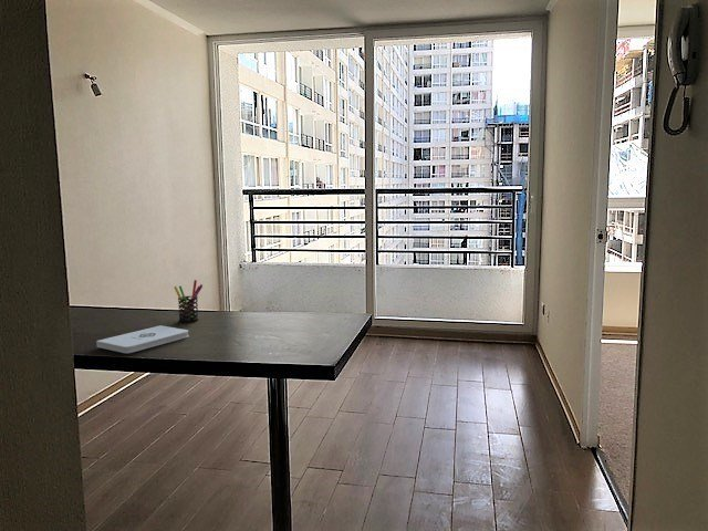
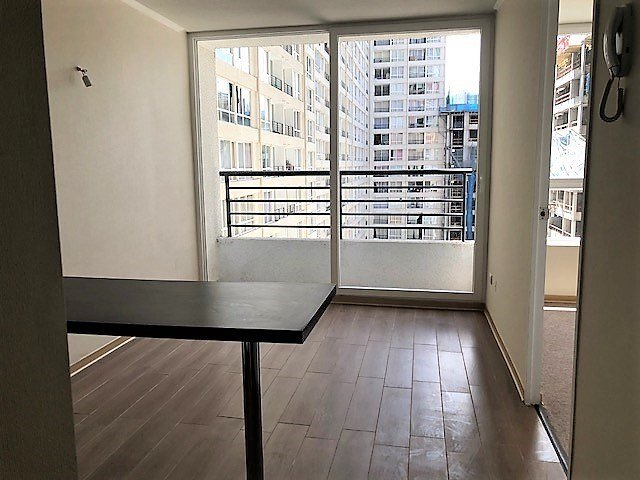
- pen holder (187, 300)
- notepad (145, 339)
